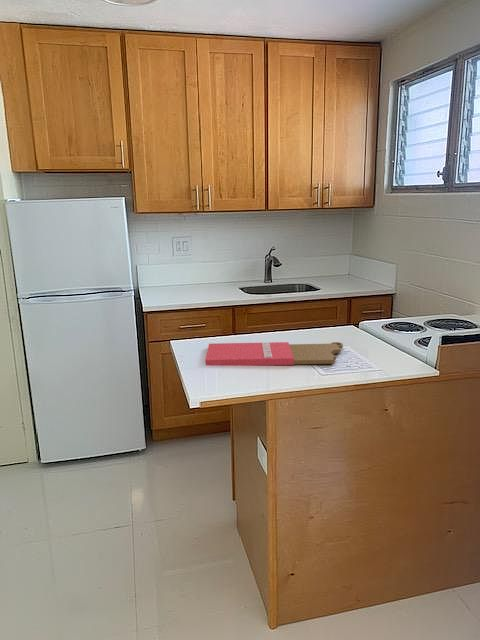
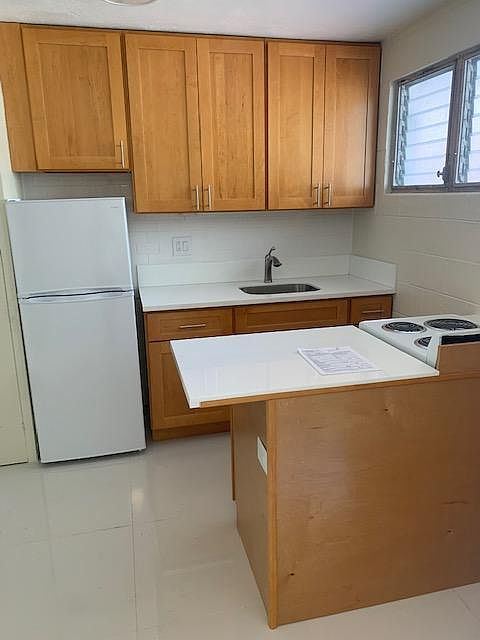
- cutting board (277, 351)
